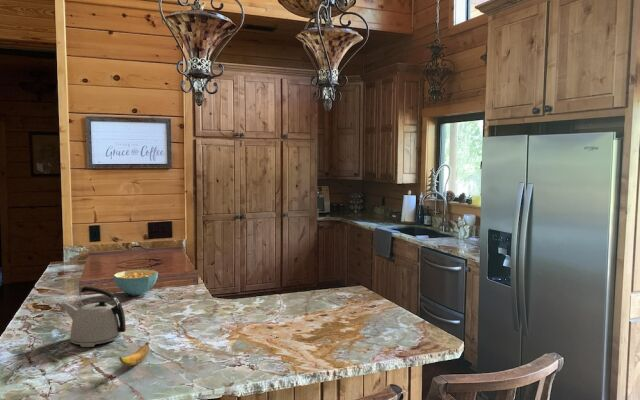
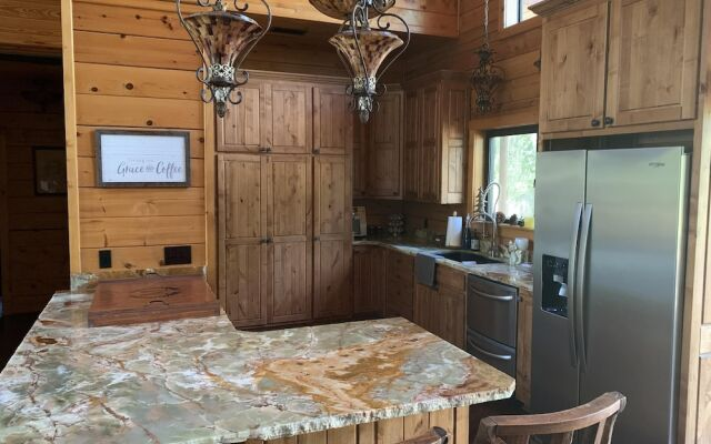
- banana (134, 354)
- cereal bowl (136, 283)
- kettle (94, 312)
